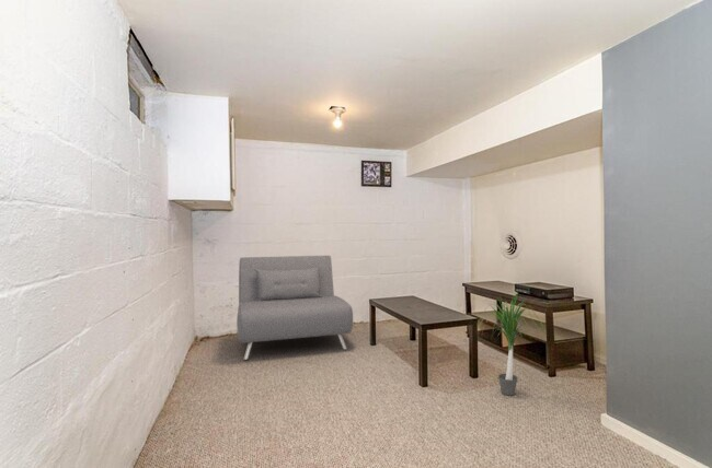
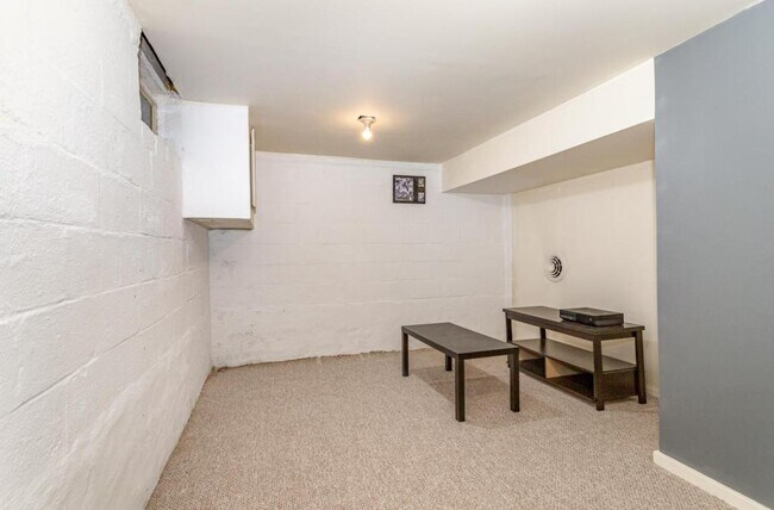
- potted plant (509, 340)
- sofa (290, 300)
